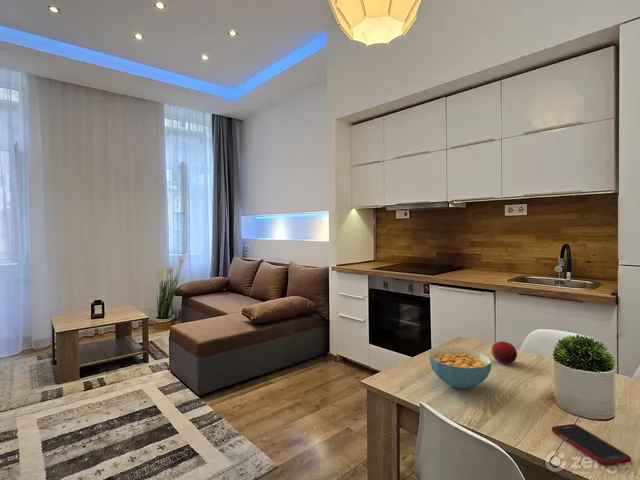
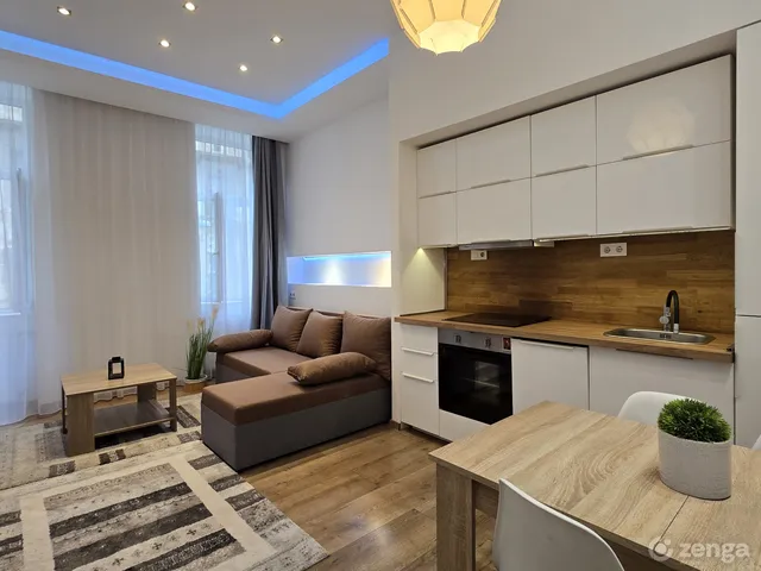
- cereal bowl (459, 371)
- cell phone (588, 443)
- fruit (503, 351)
